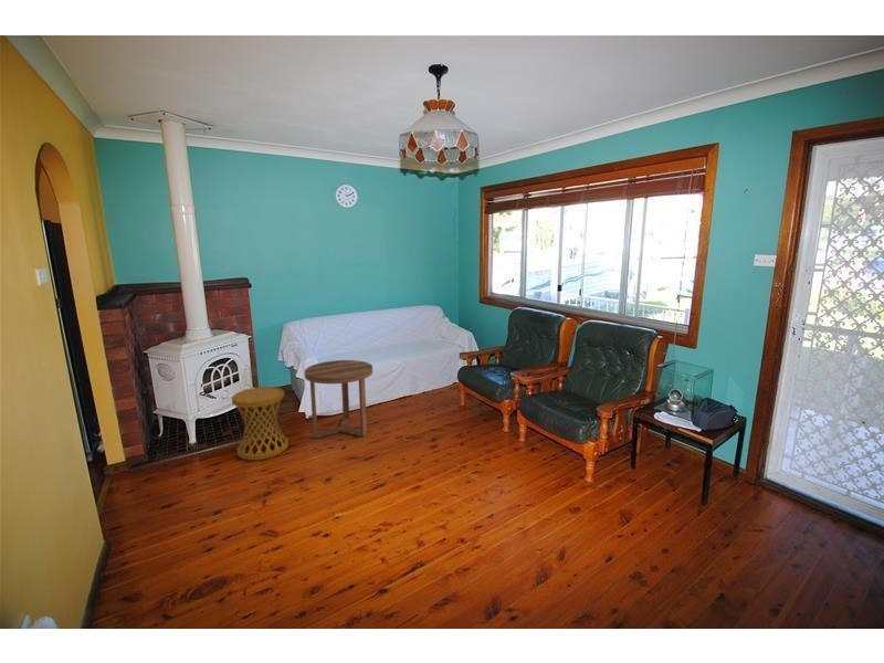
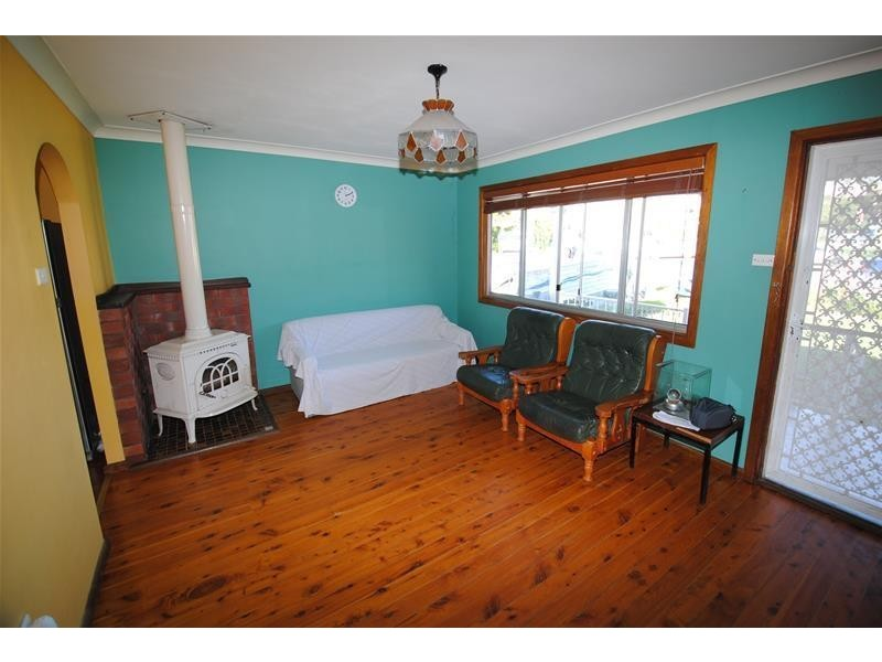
- side table (343, 399)
- side table (261, 421)
